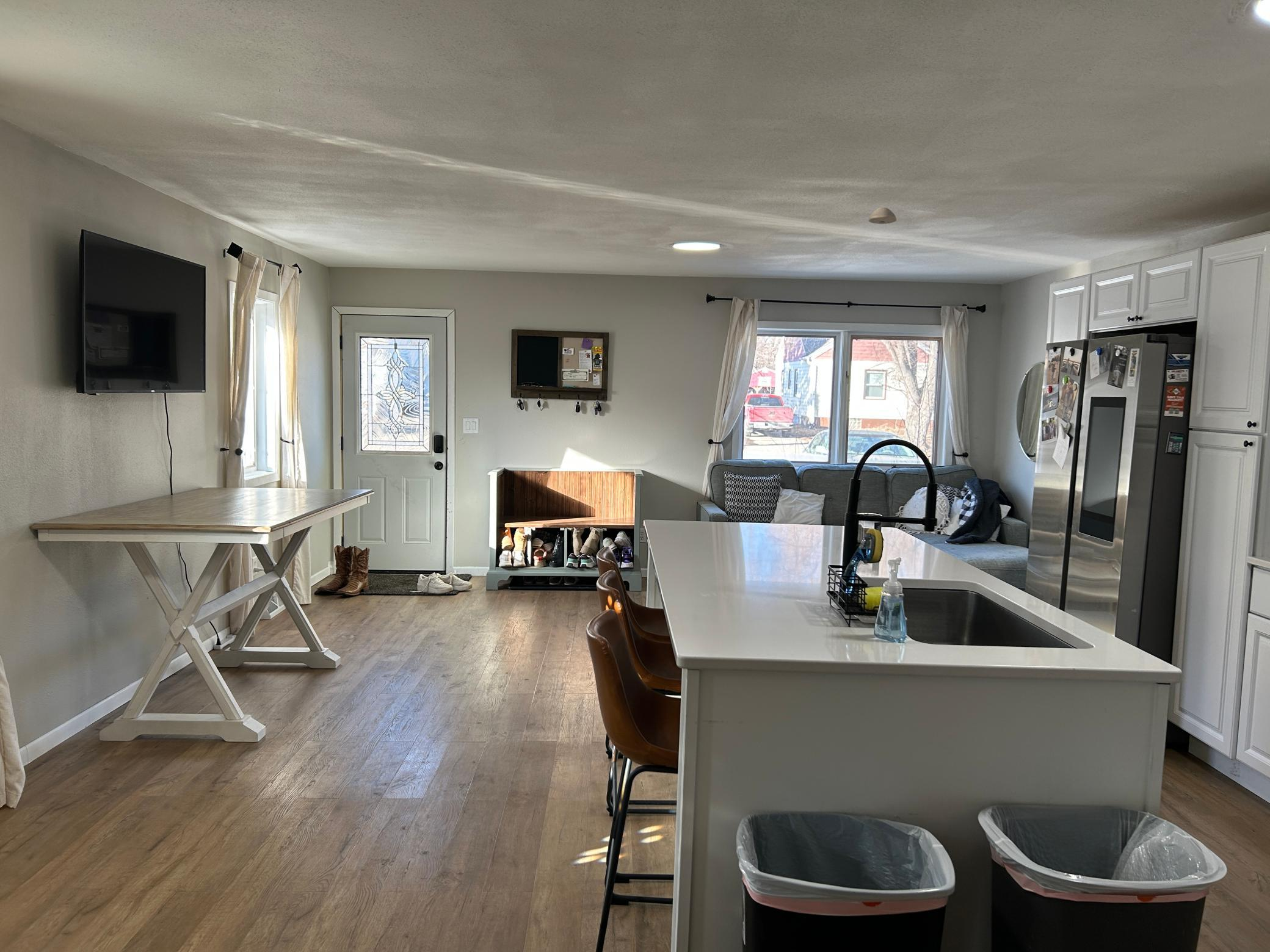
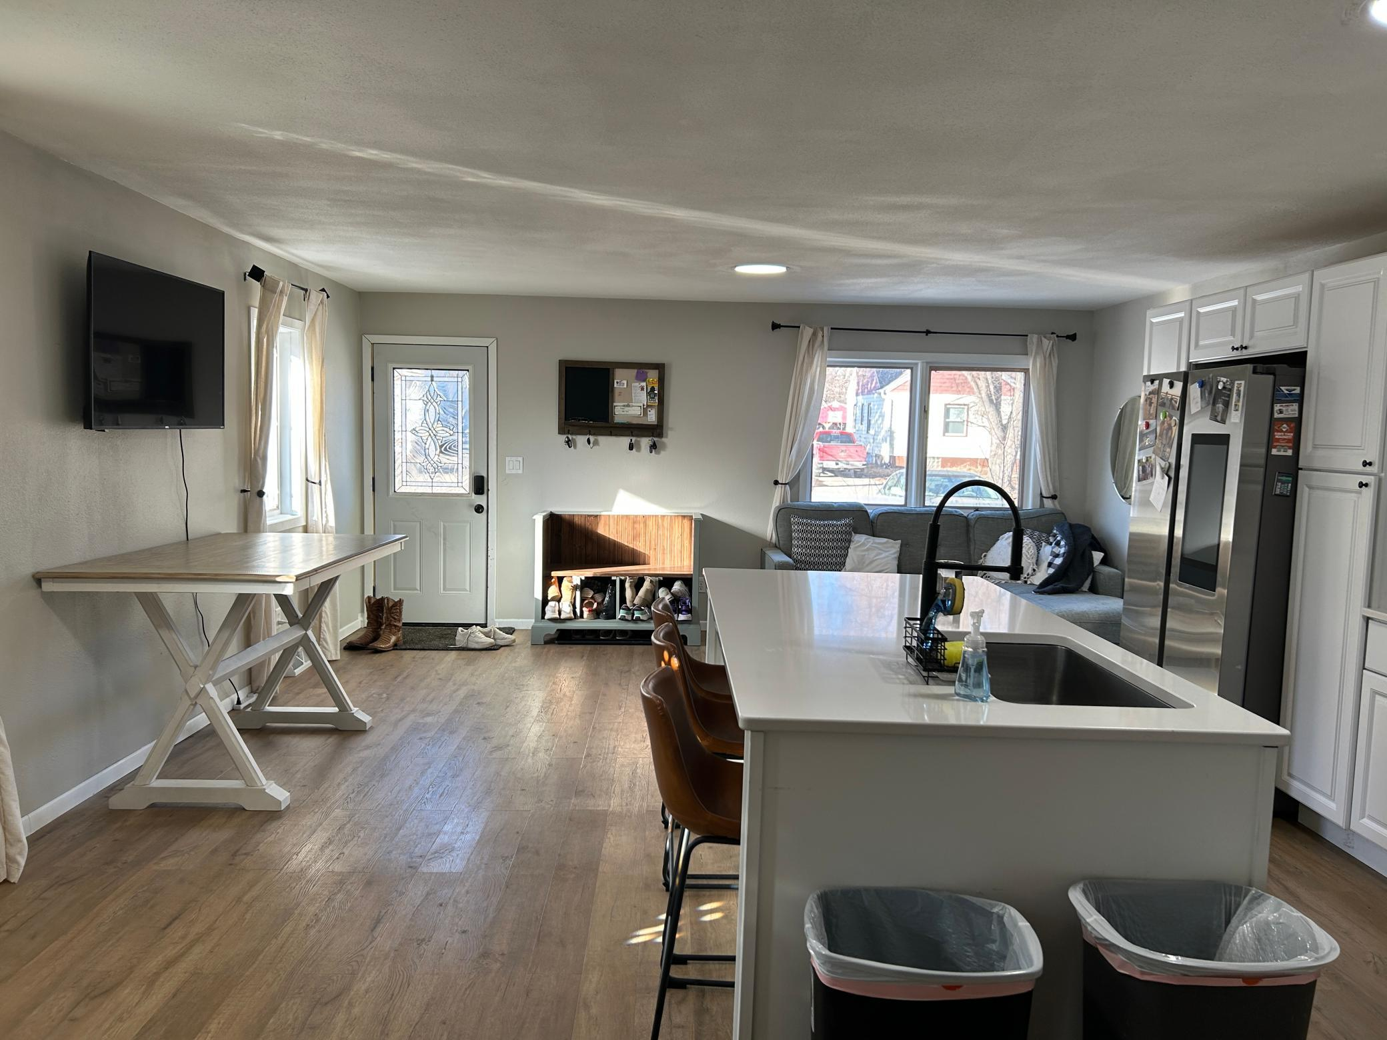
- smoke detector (882, 215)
